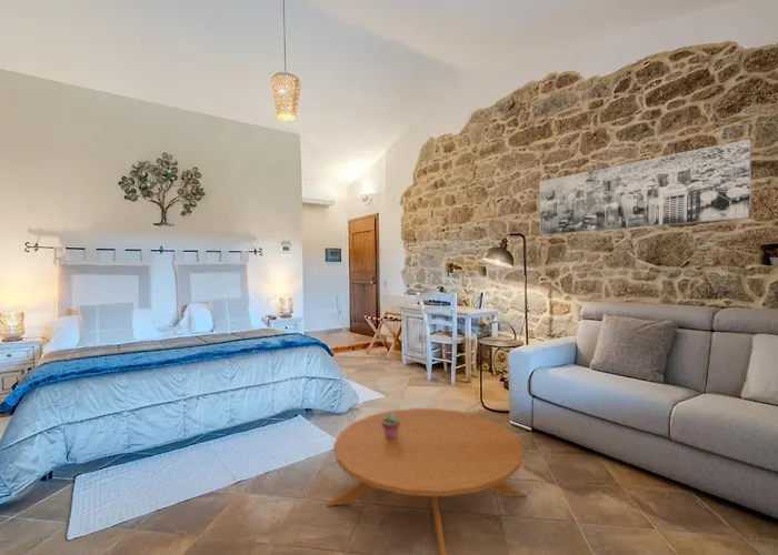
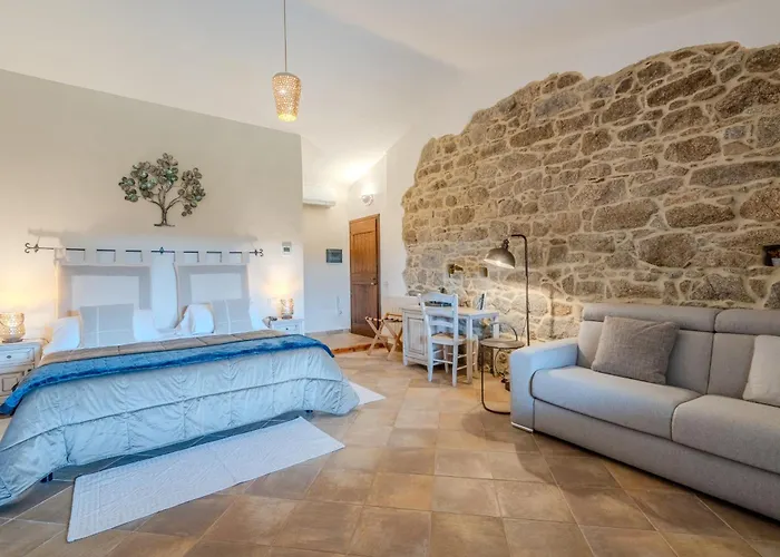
- coffee table (427, 470)
- wall art (626, 195)
- potted succulent (390, 425)
